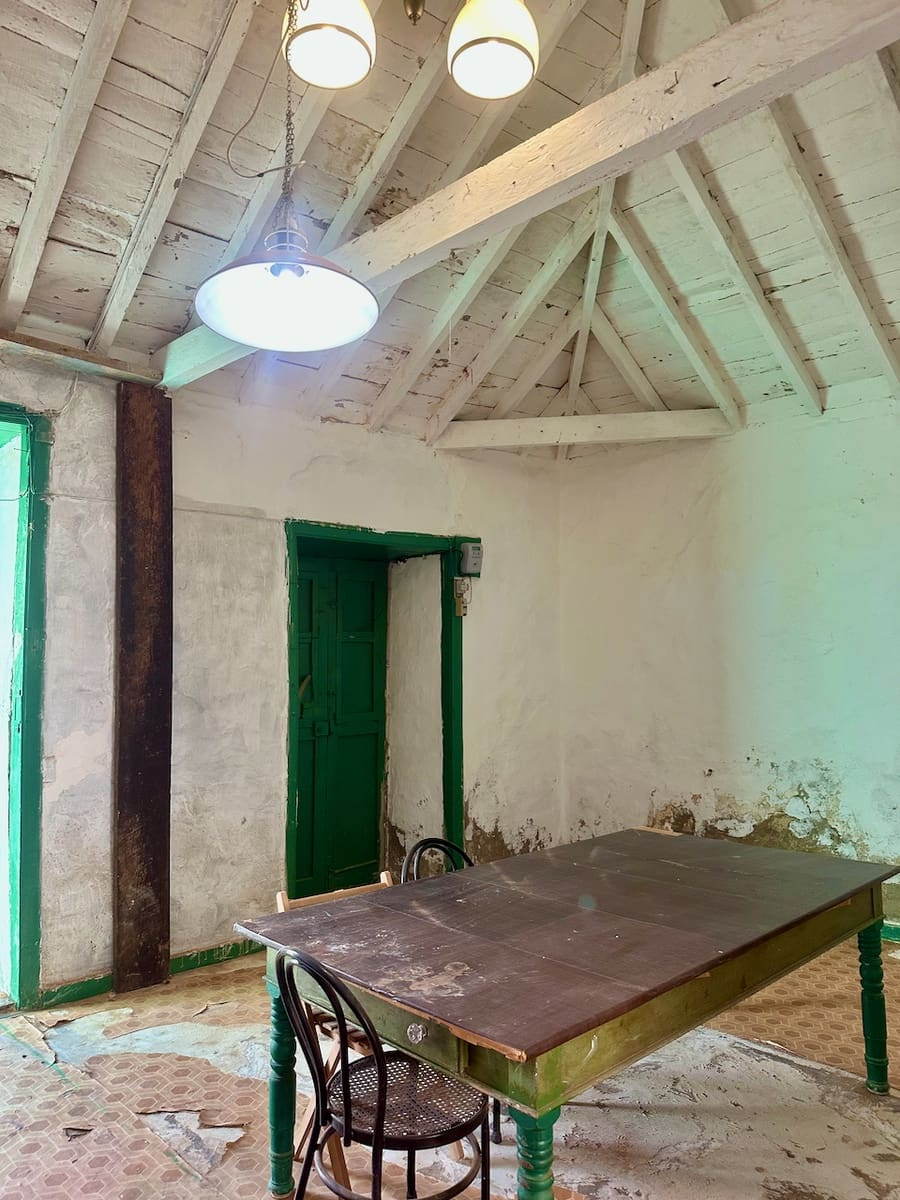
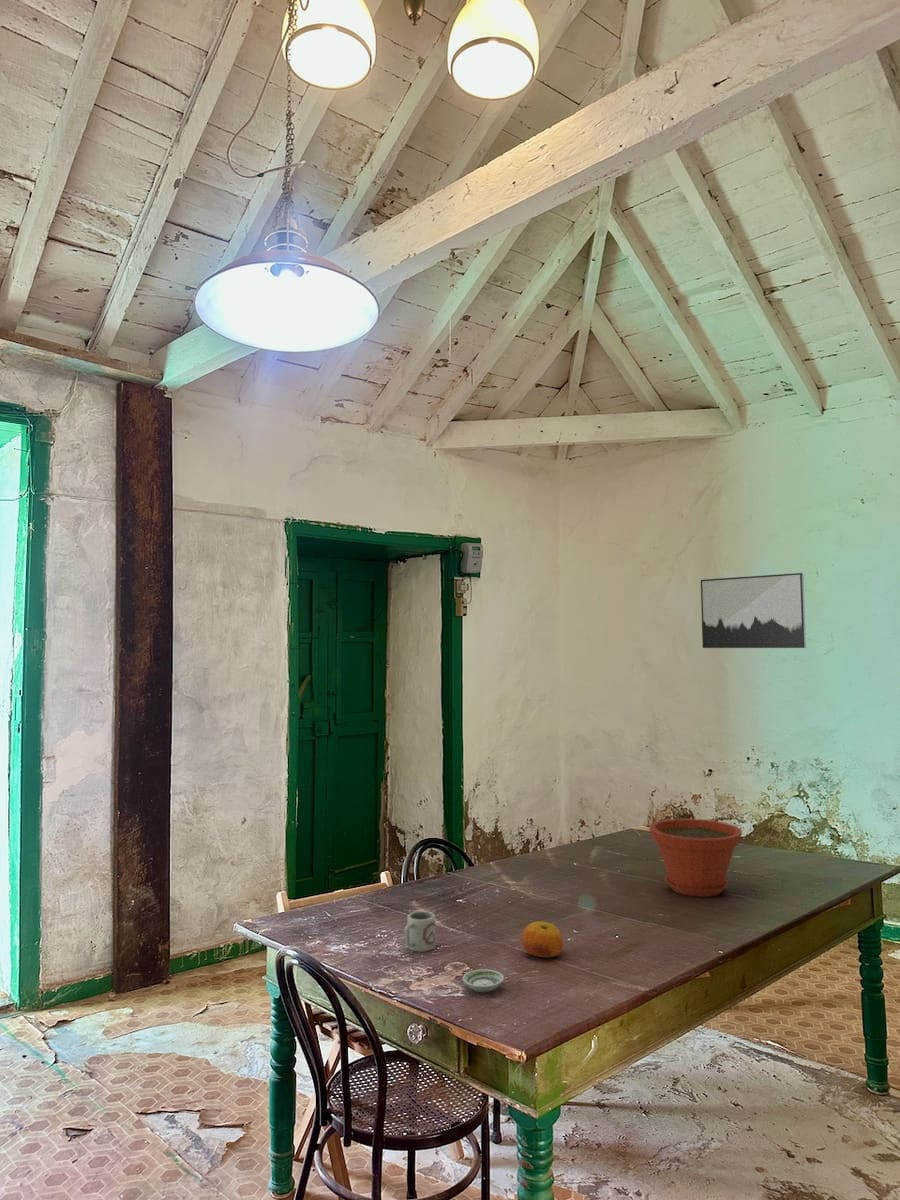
+ plant pot (695, 858)
+ fruit (542, 939)
+ saucer (483, 982)
+ wall art (750, 612)
+ cup (418, 932)
